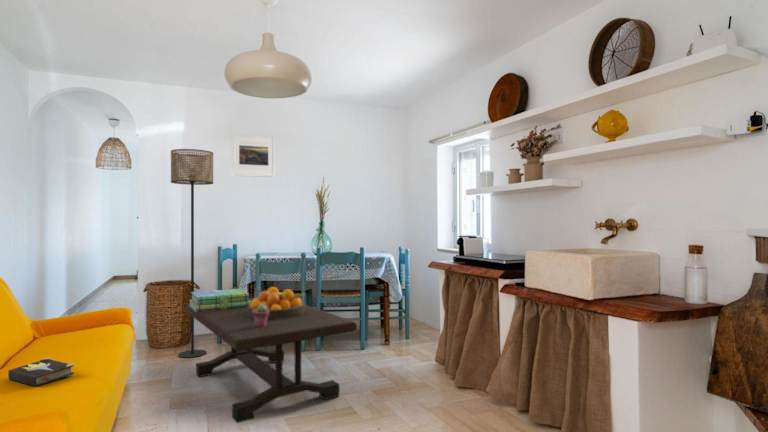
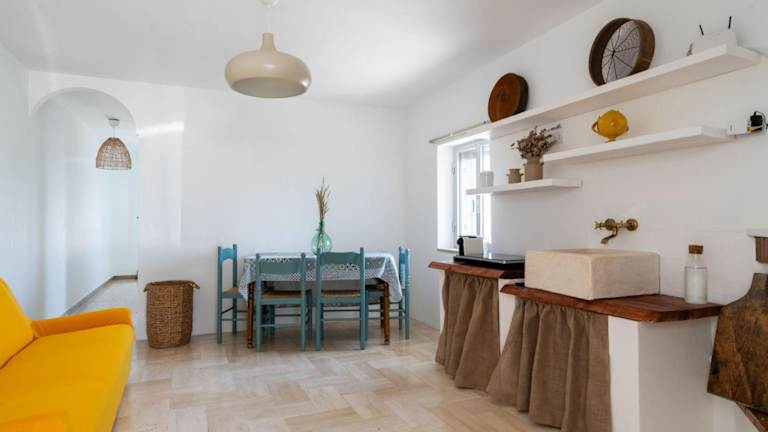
- fruit bowl (276, 300)
- hardback book (41, 371)
- floor lamp (192, 252)
- coffee table (261, 349)
- stack of books (219, 299)
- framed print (253, 155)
- potted succulent (261, 314)
